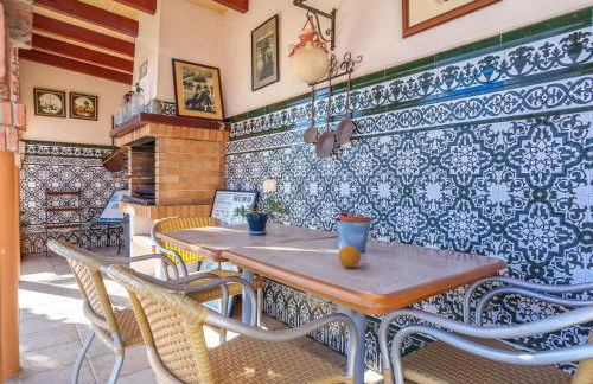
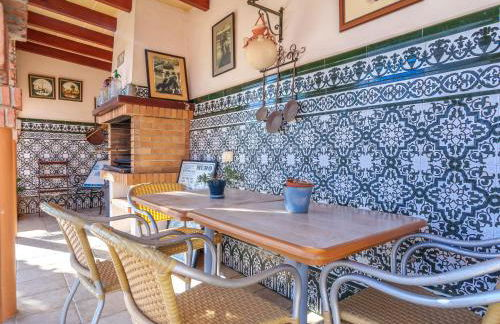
- fruit (349, 256)
